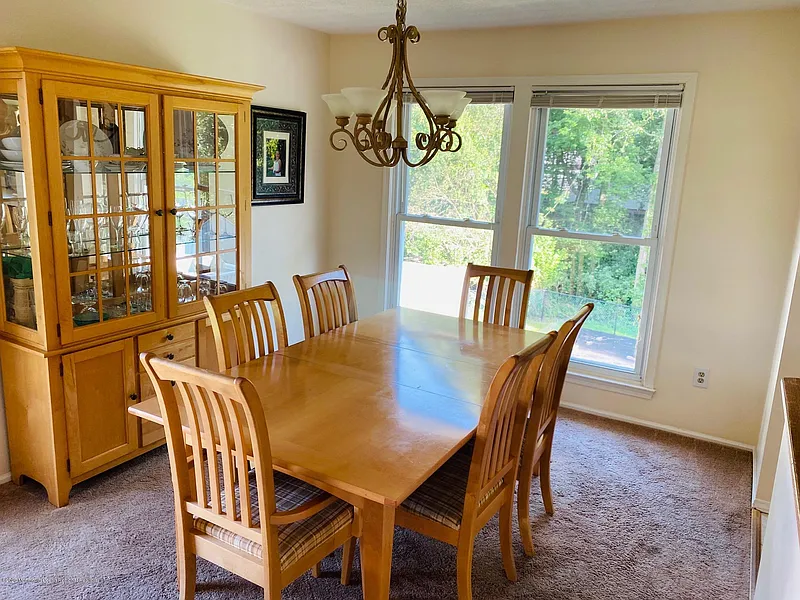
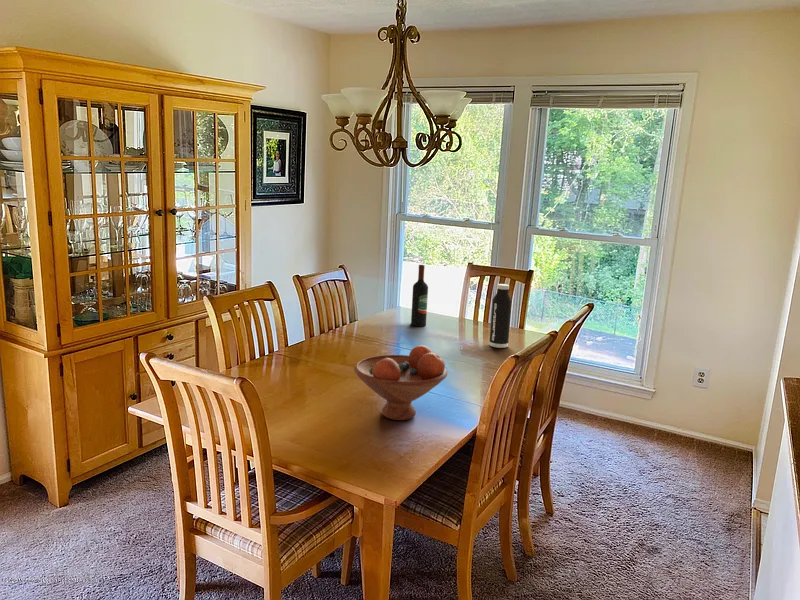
+ fruit bowl (400, 382)
+ water bottle (500, 315)
+ wine bottle (420, 294)
